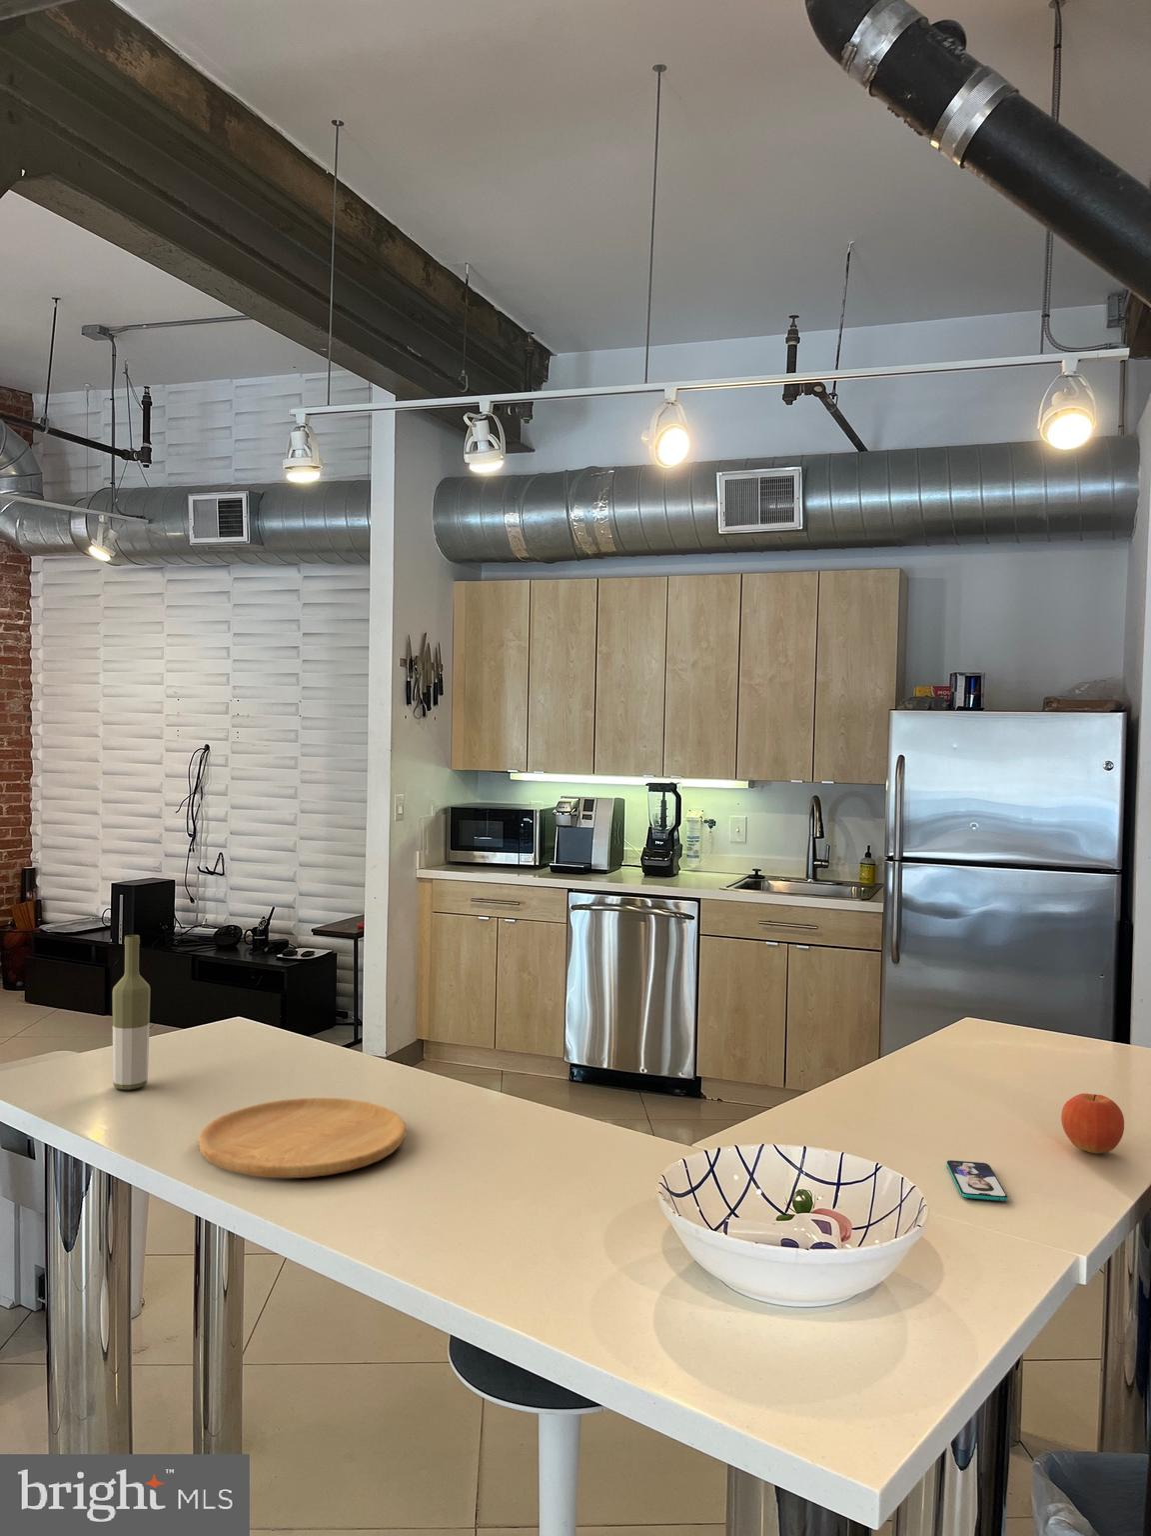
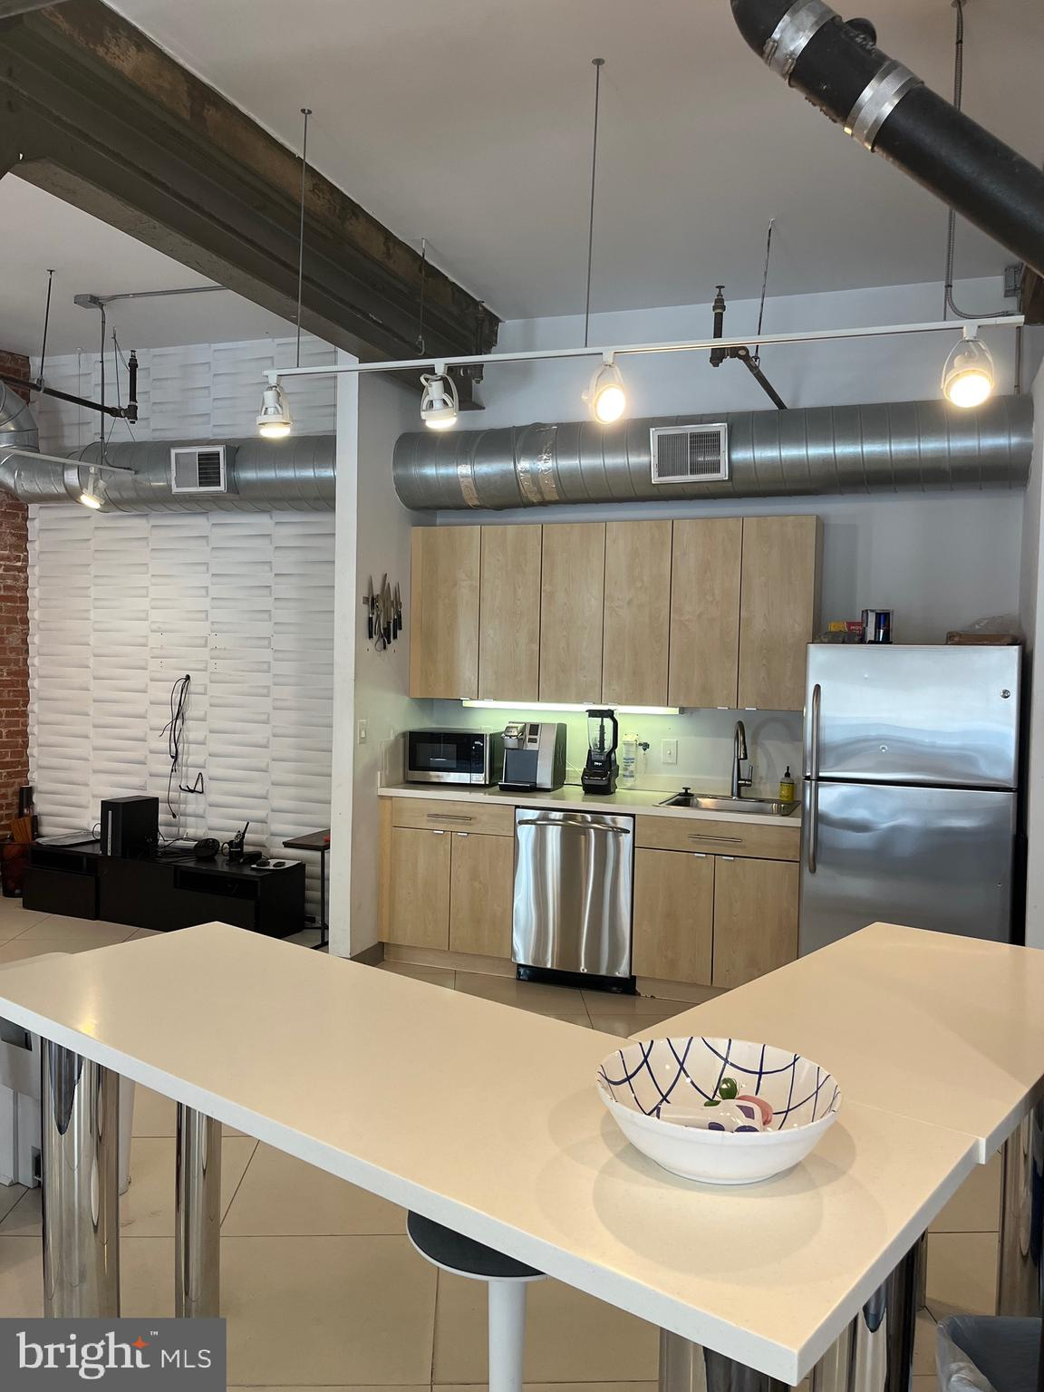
- fruit (1092, 1122)
- cutting board (303, 1134)
- smartphone (976, 1179)
- bottle (131, 1011)
